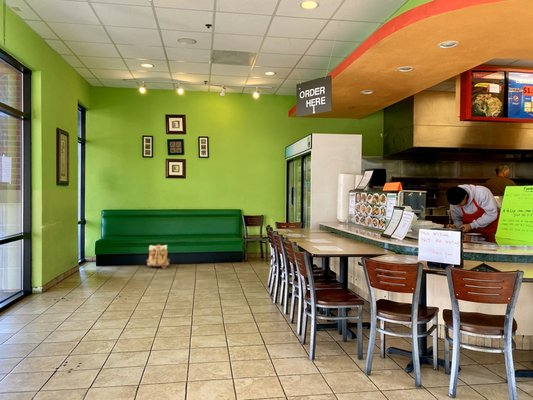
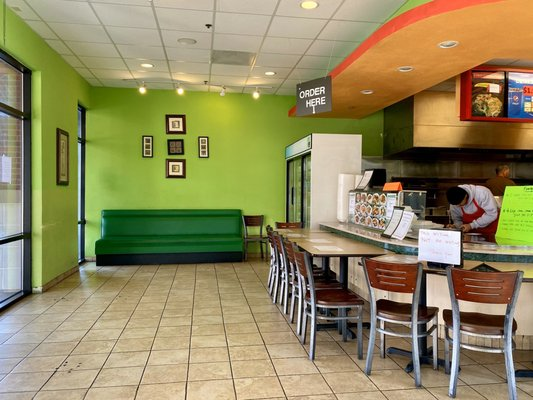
- backpack (158, 255)
